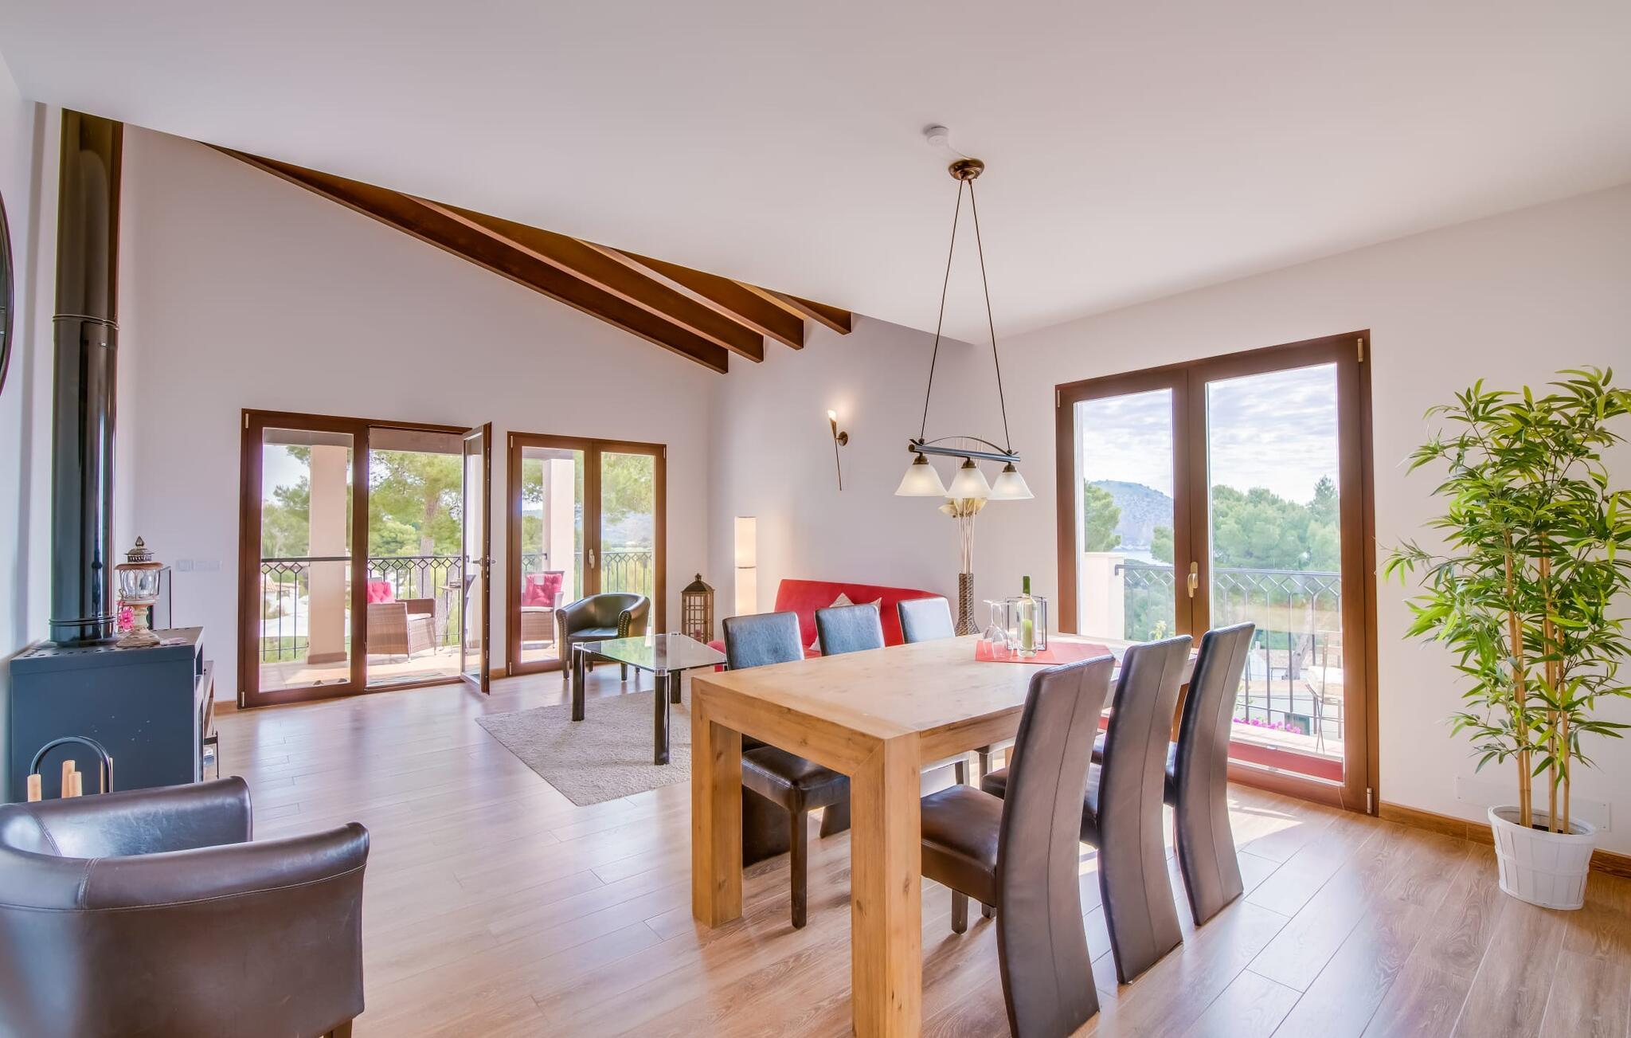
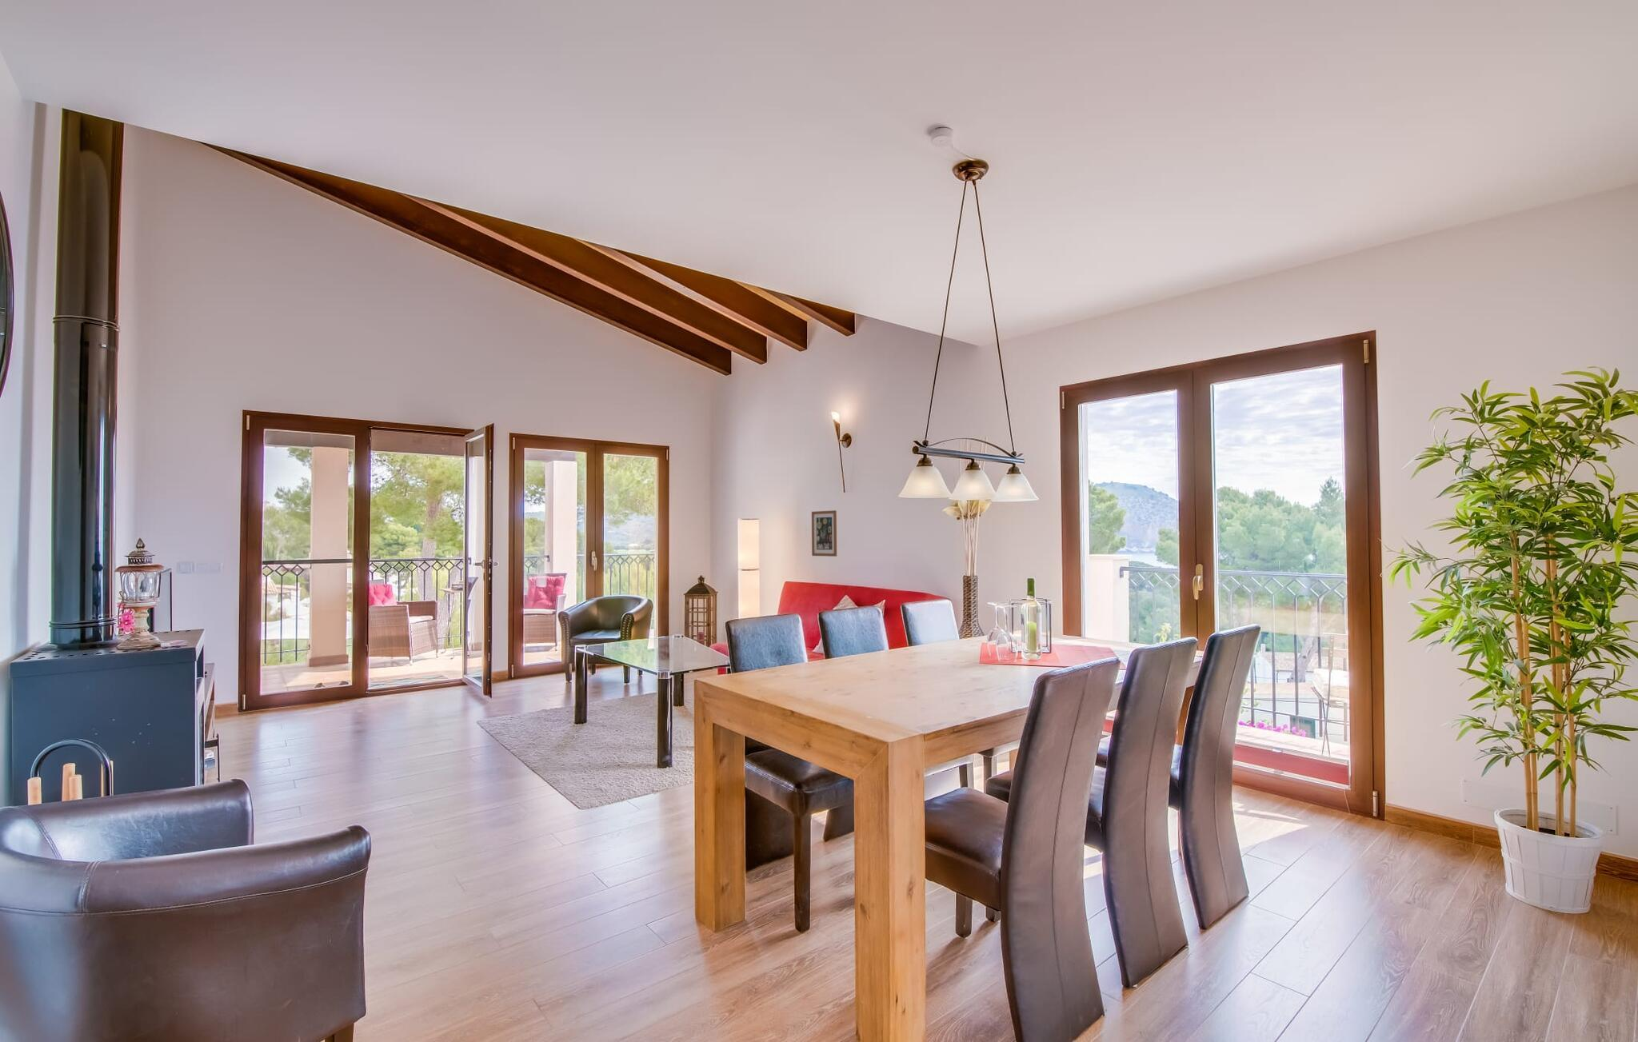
+ wall art (824, 534)
